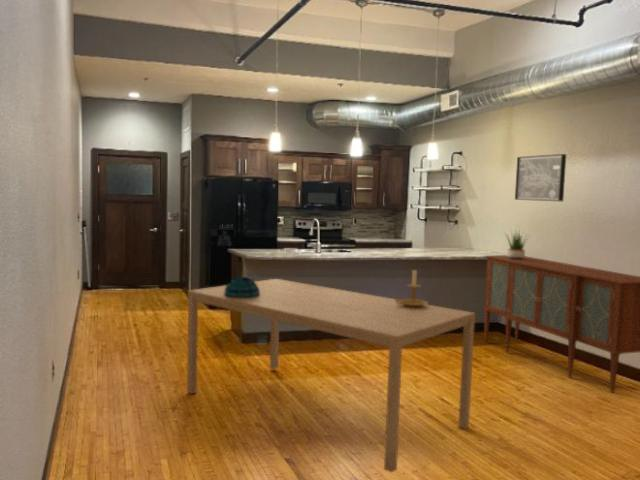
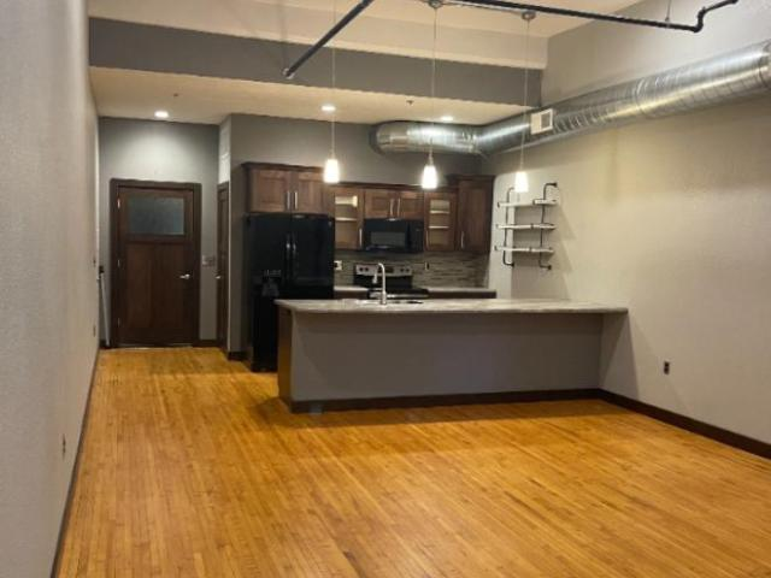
- sideboard (556, 315)
- wall art (539, 178)
- dining table (323, 331)
- candle holder (413, 286)
- potted plant (516, 243)
- decorative bowl (242, 285)
